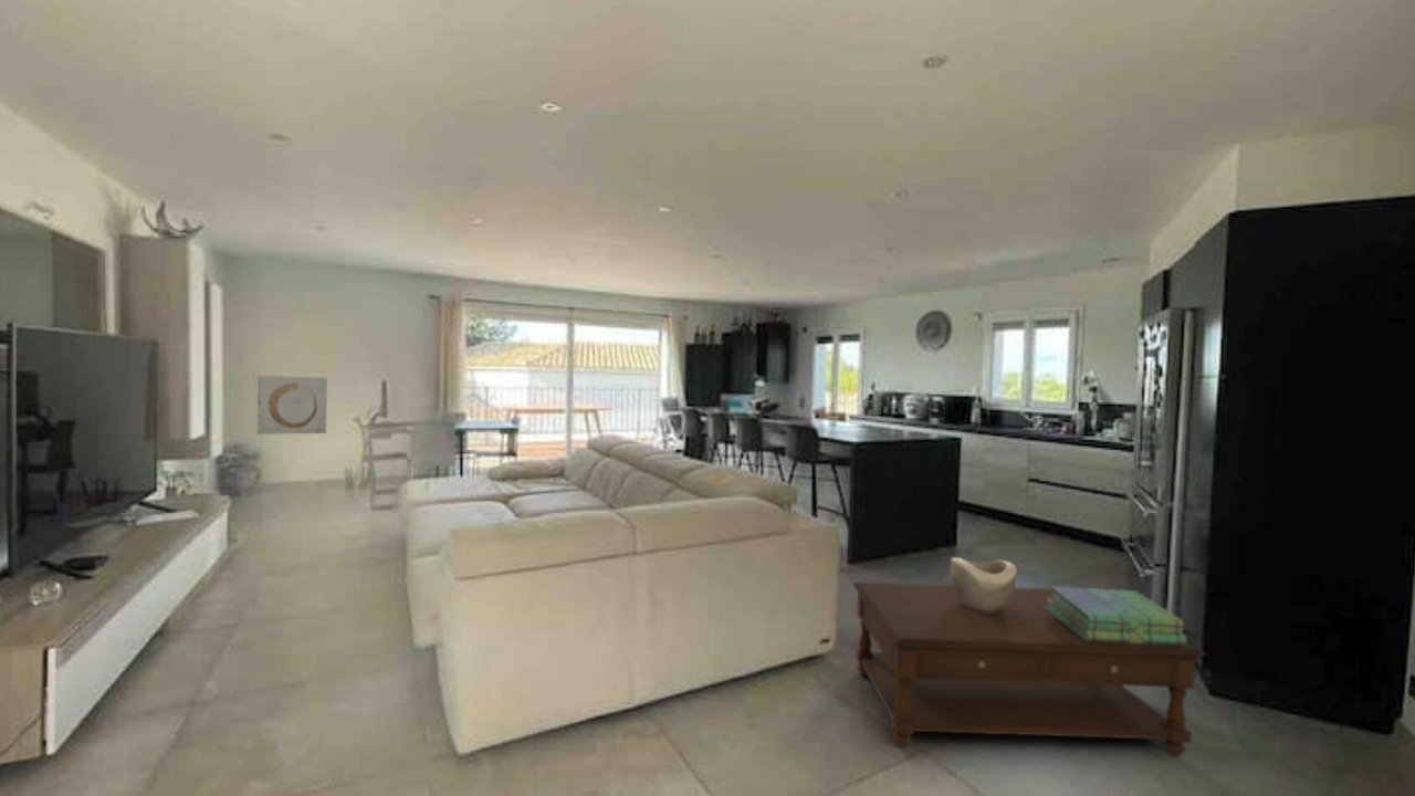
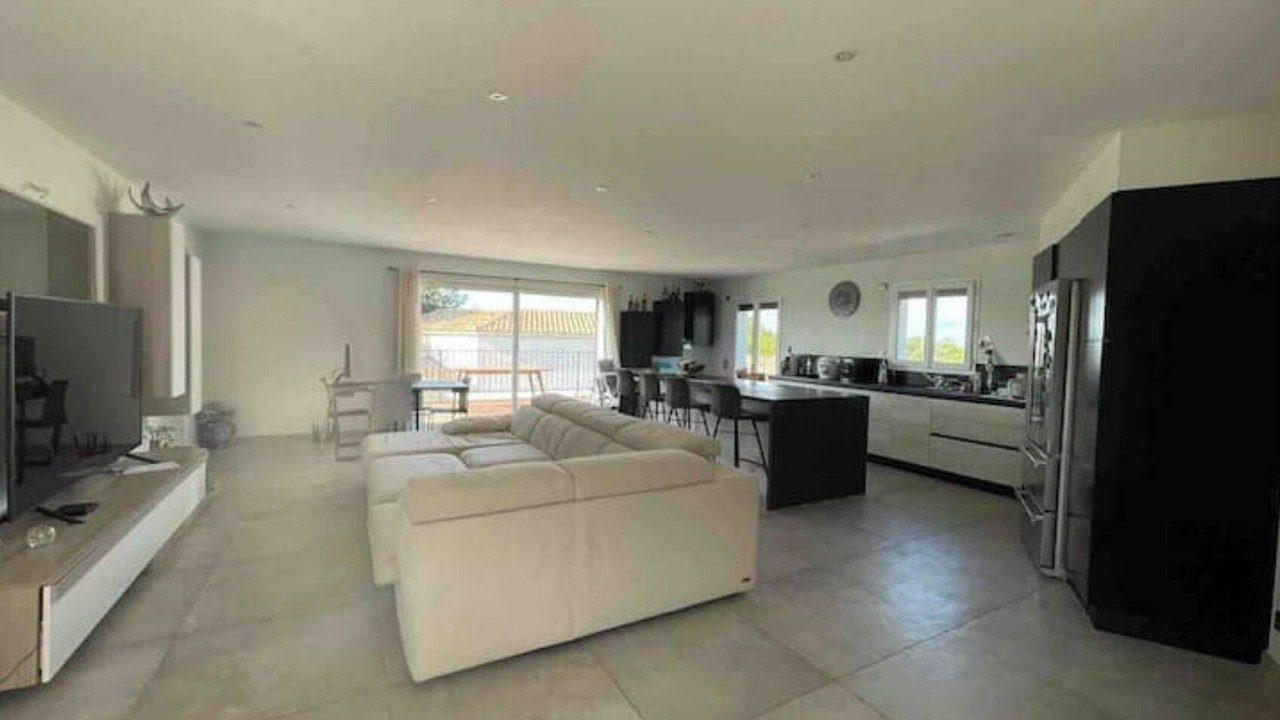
- decorative bowl (982, 583)
- wall art (293, 405)
- coffee table (1004, 660)
- stack of books (1111, 616)
